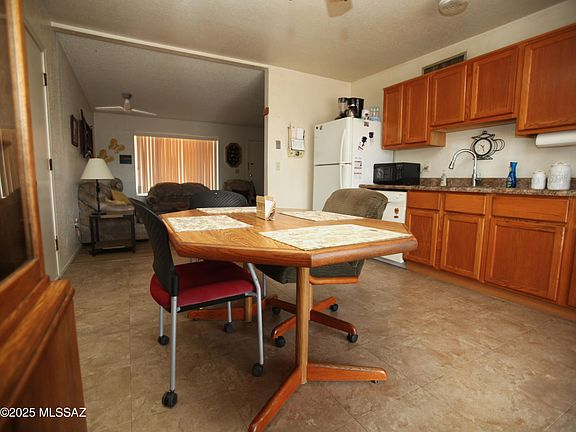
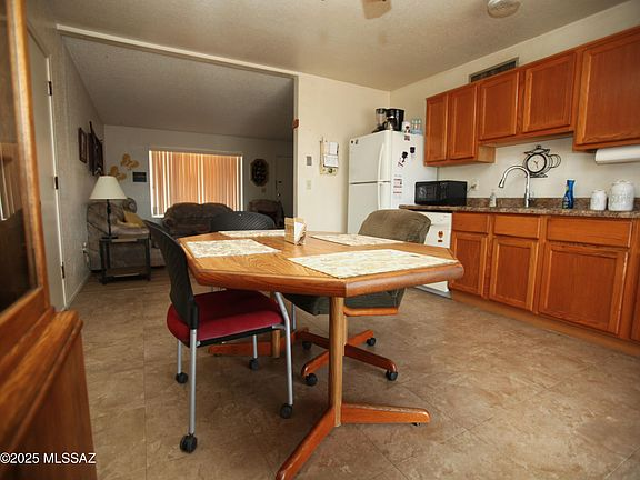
- ceiling fan (127, 101)
